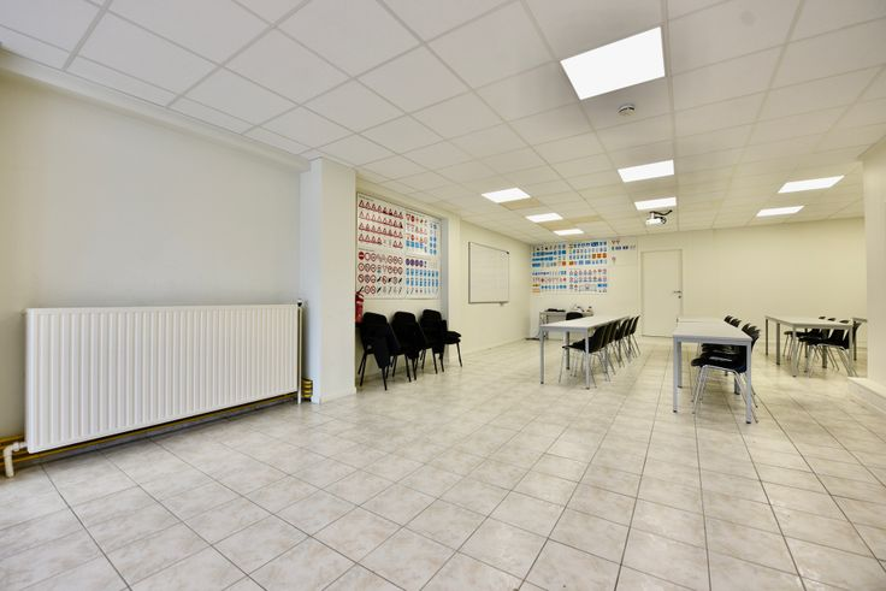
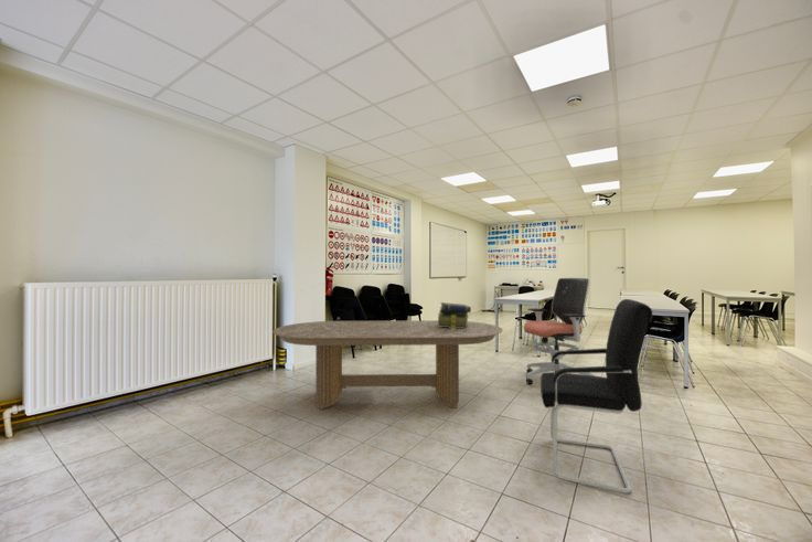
+ dining table (388, 374)
+ stack of books (453, 315)
+ office chair (554, 329)
+ office chair (589, 381)
